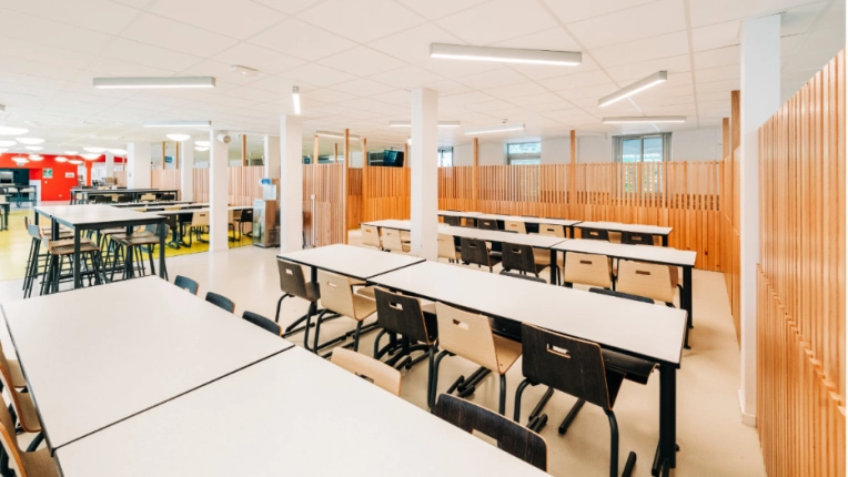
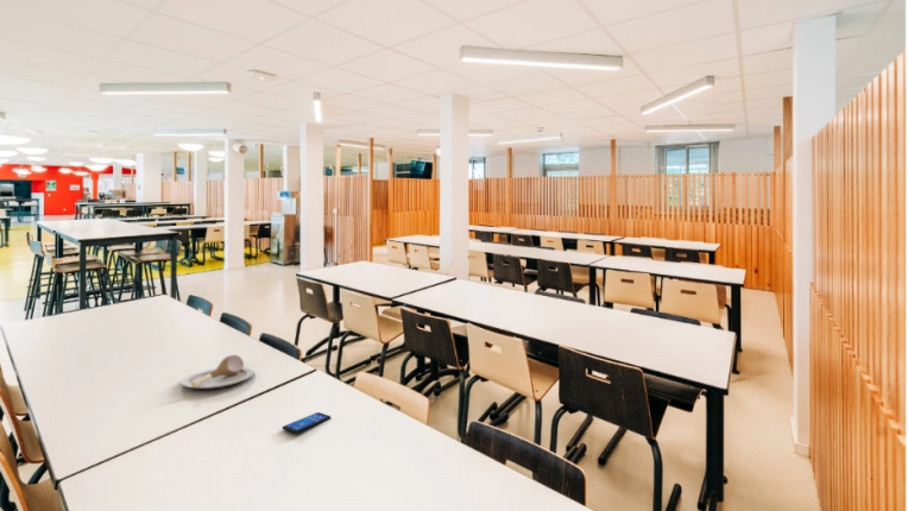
+ smartphone (307, 422)
+ plate (217, 370)
